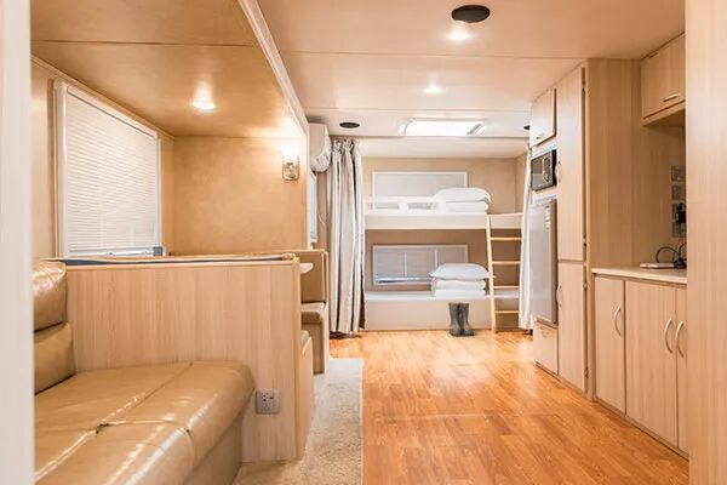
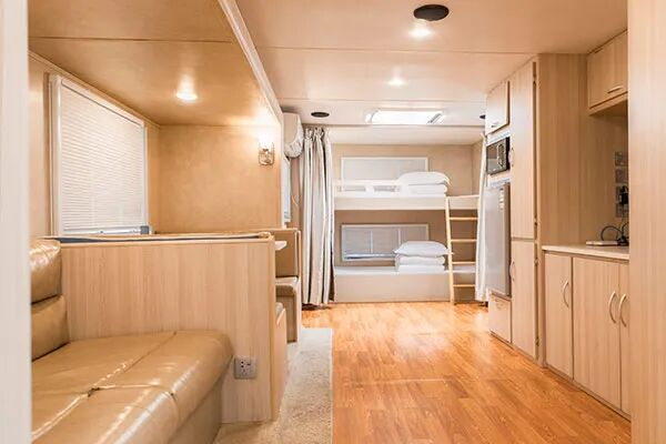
- boots (459, 318)
